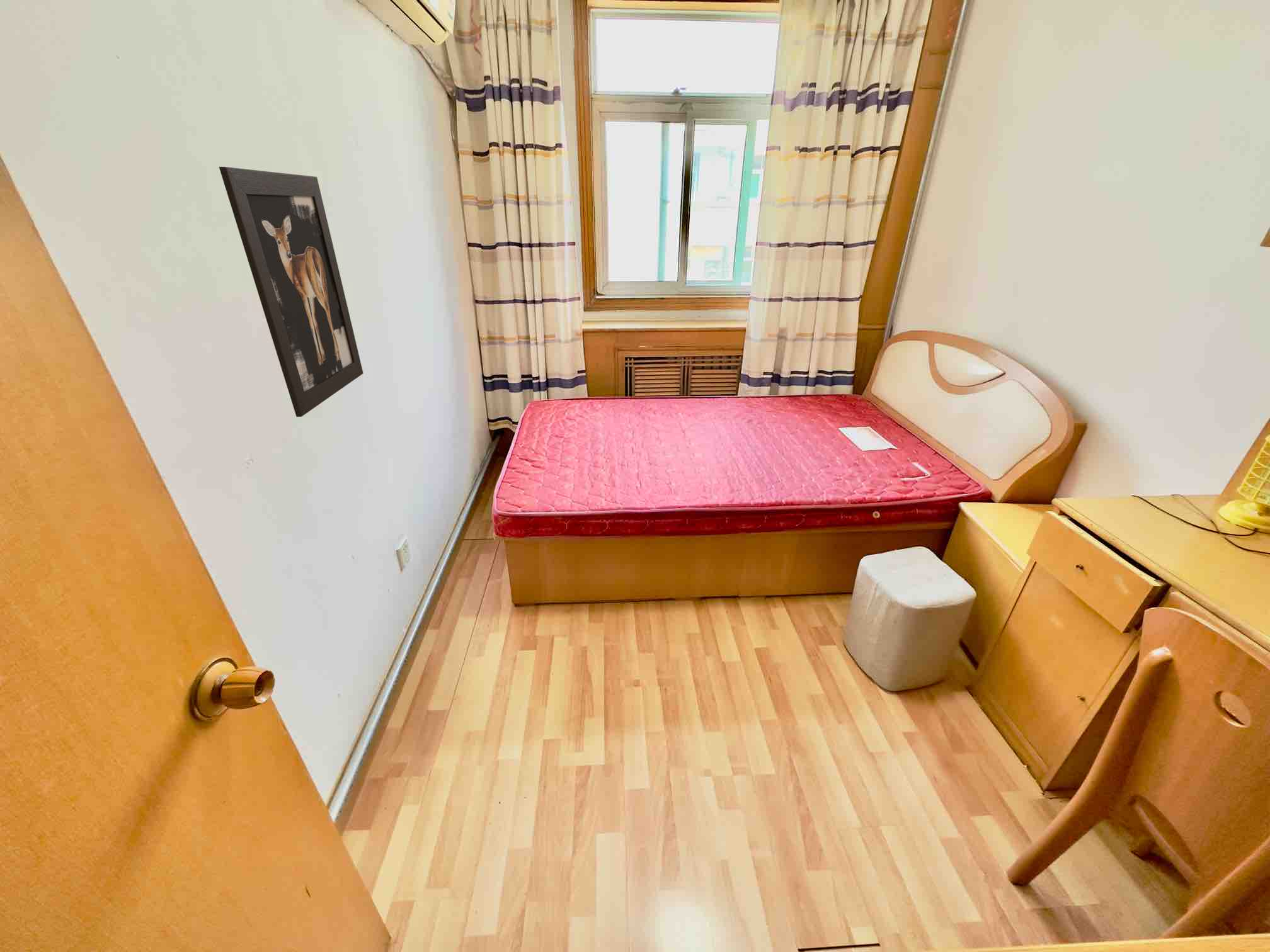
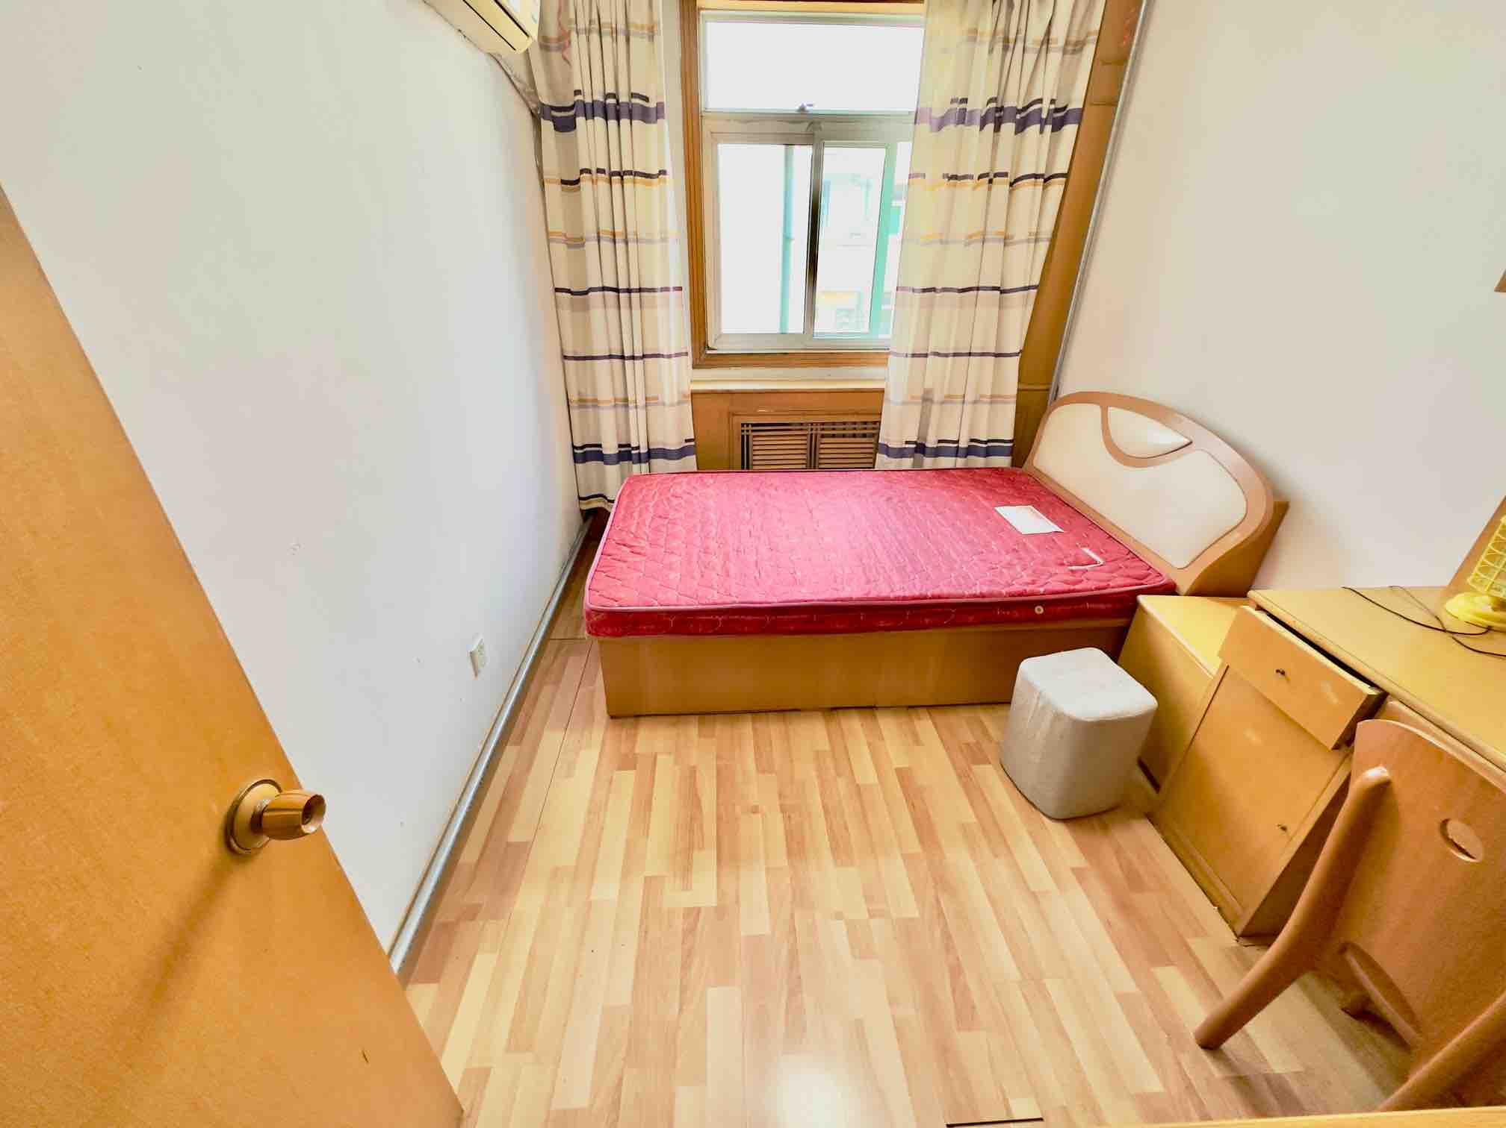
- wall art (307, 293)
